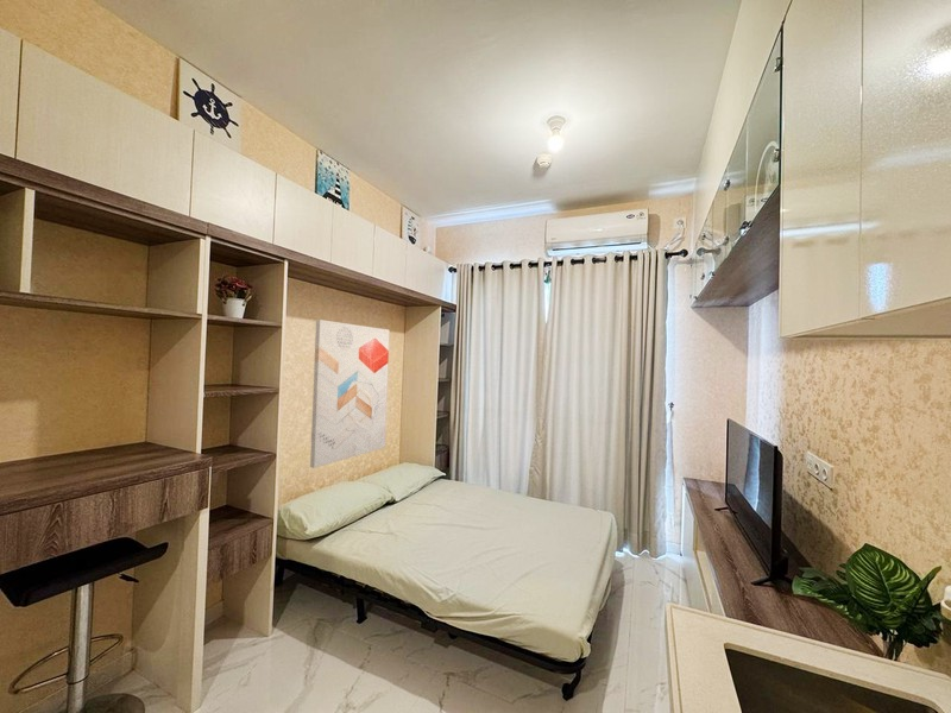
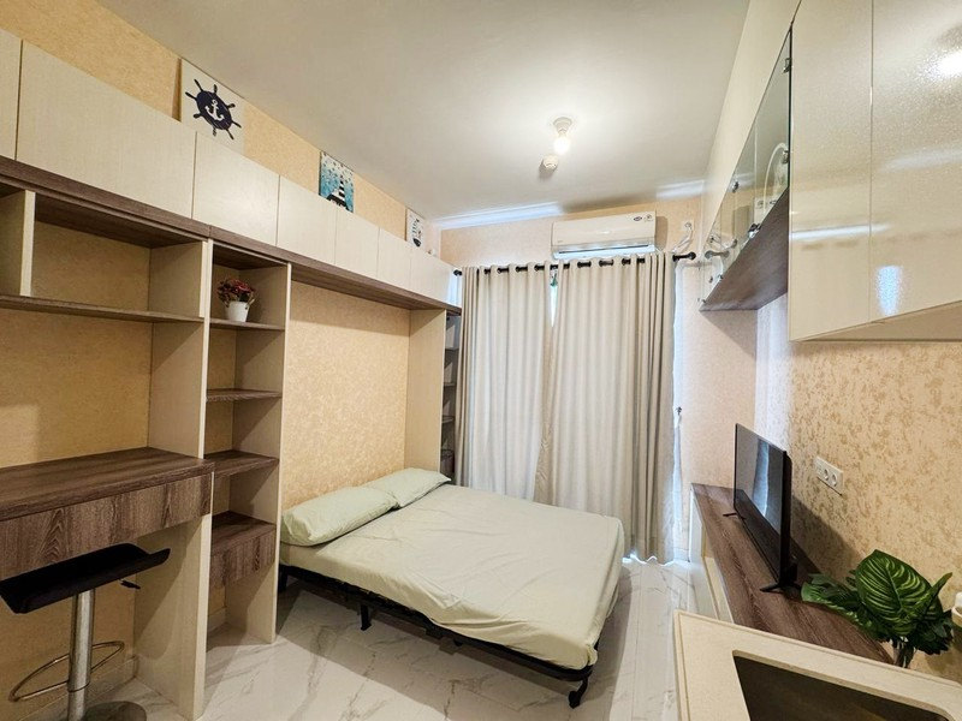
- wall art (353, 390)
